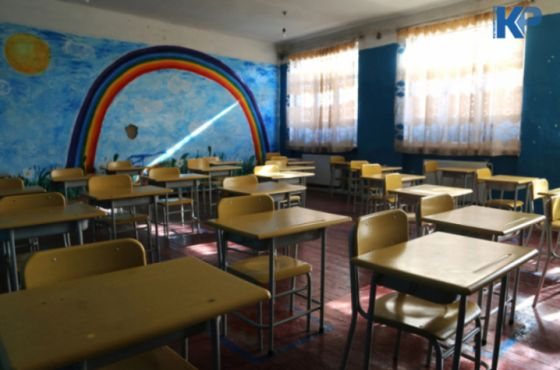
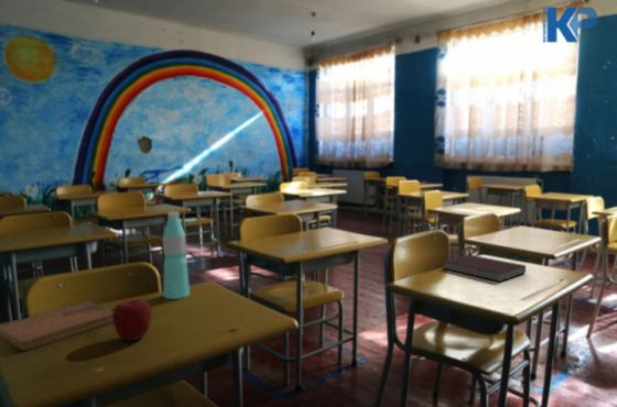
+ notebook (483, 266)
+ water bottle (174, 254)
+ apple (132, 319)
+ notebook (58, 323)
